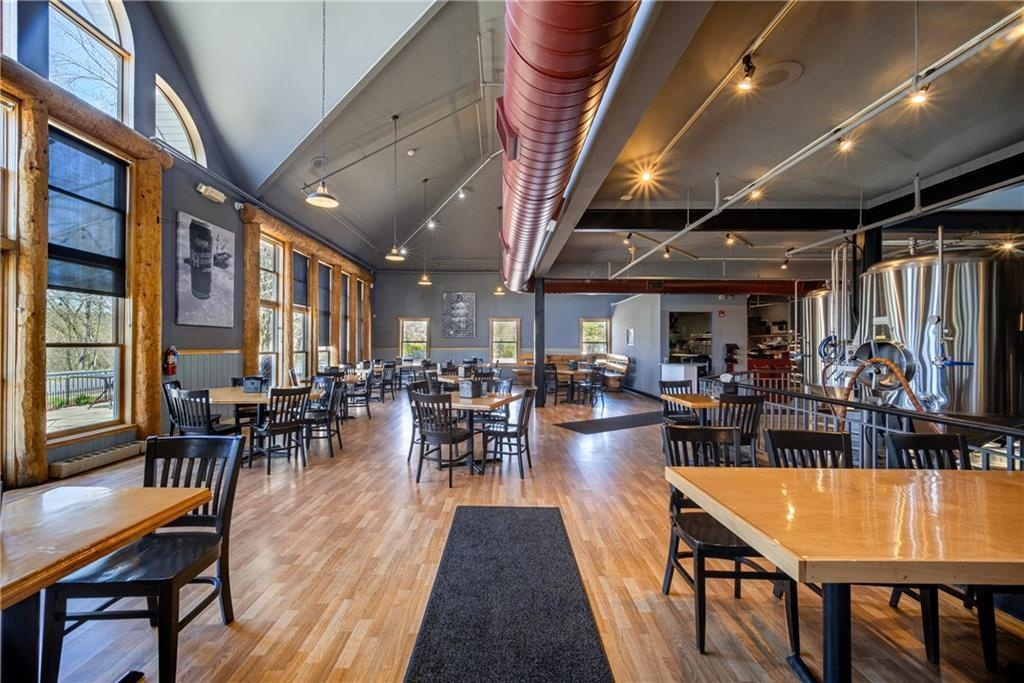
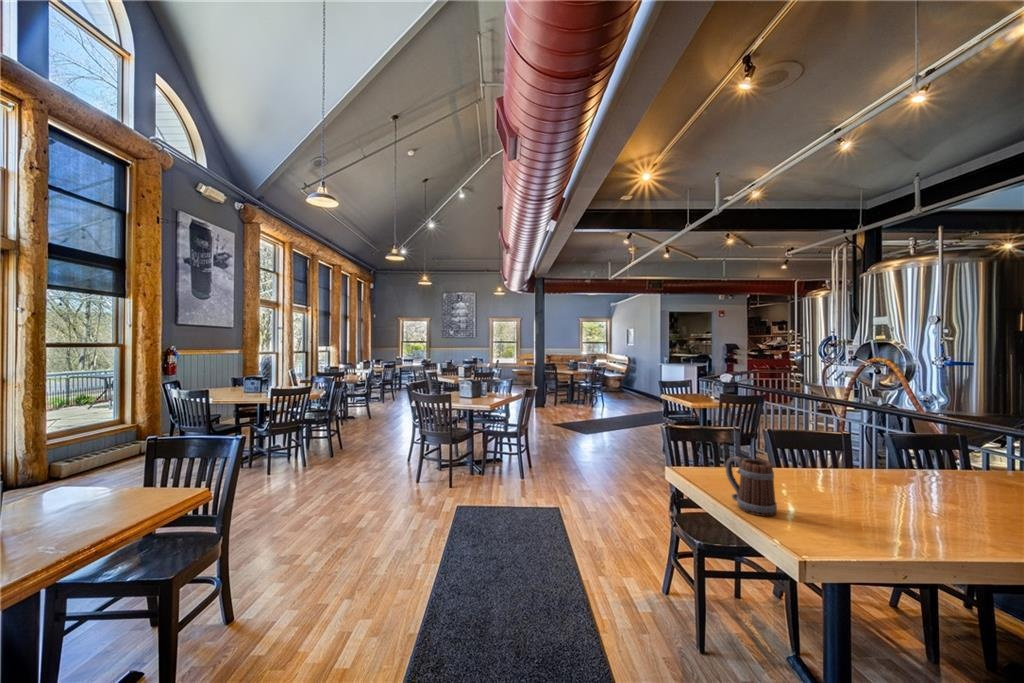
+ beer mug (749, 483)
